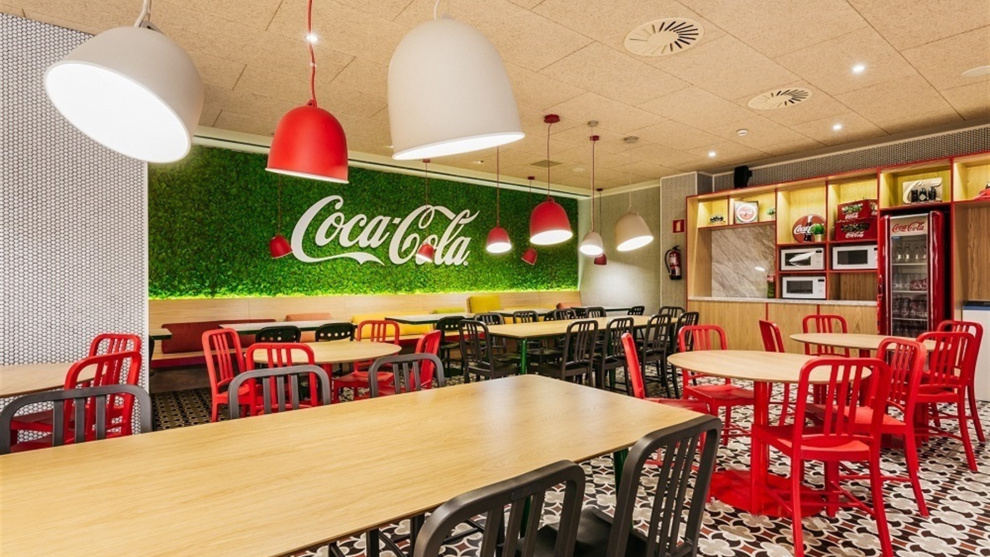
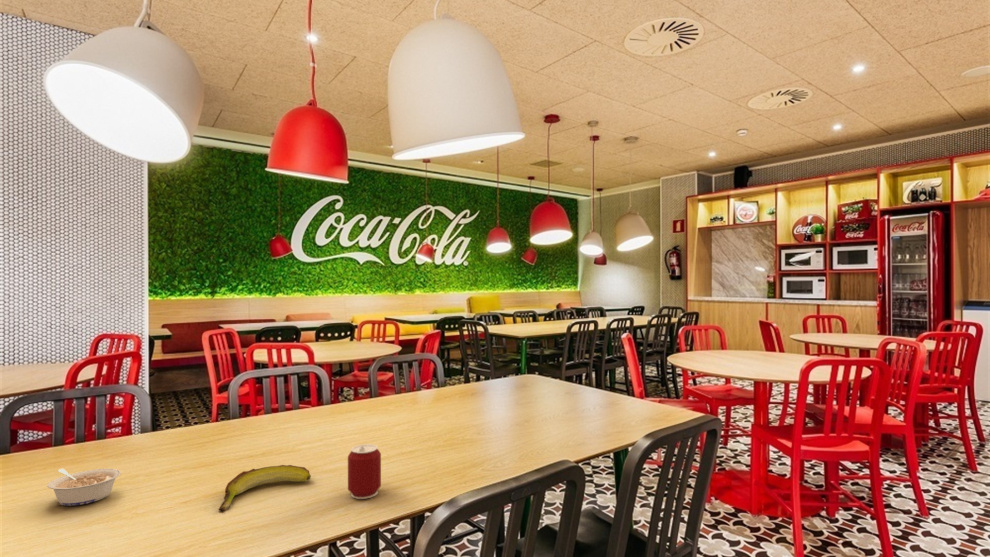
+ pop (364, 469)
+ legume (82, 486)
+ banana (264, 483)
